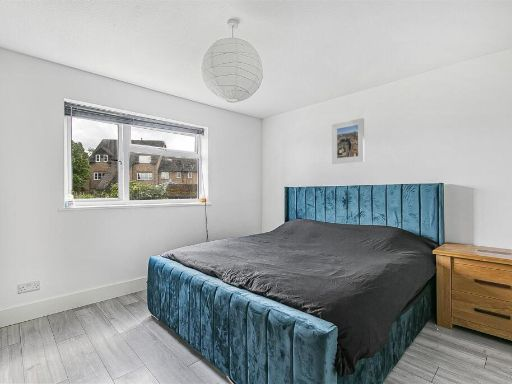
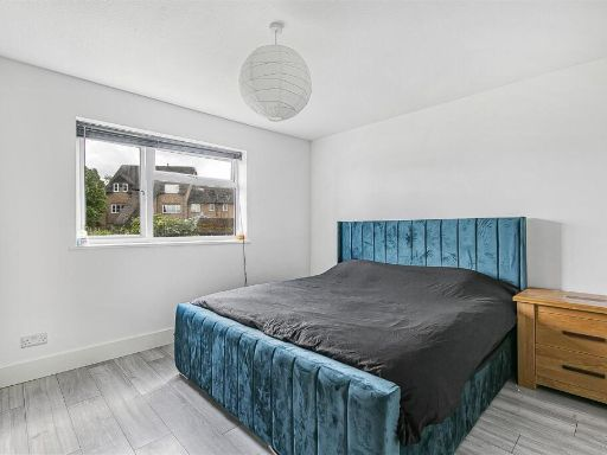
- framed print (347, 142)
